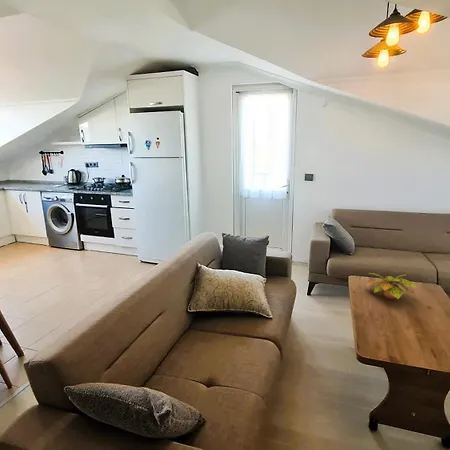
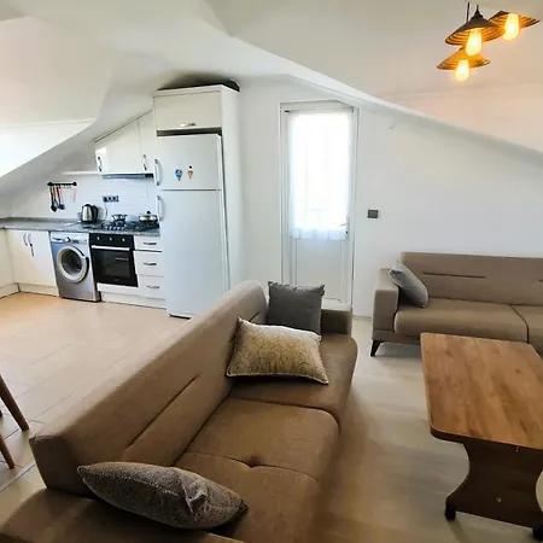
- plant (393, 284)
